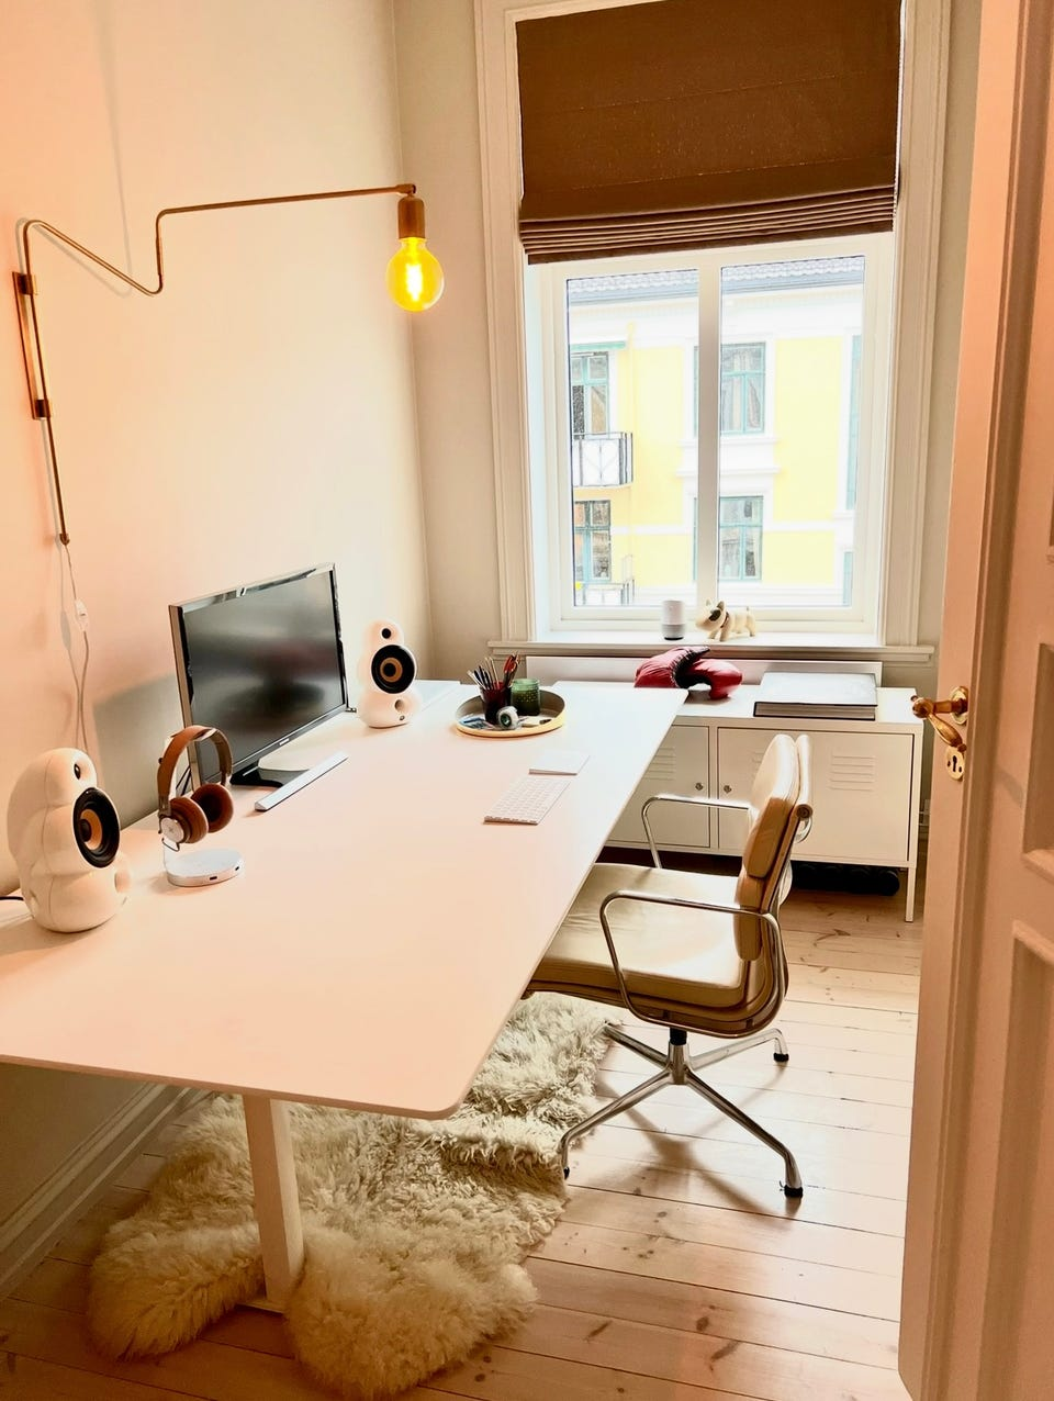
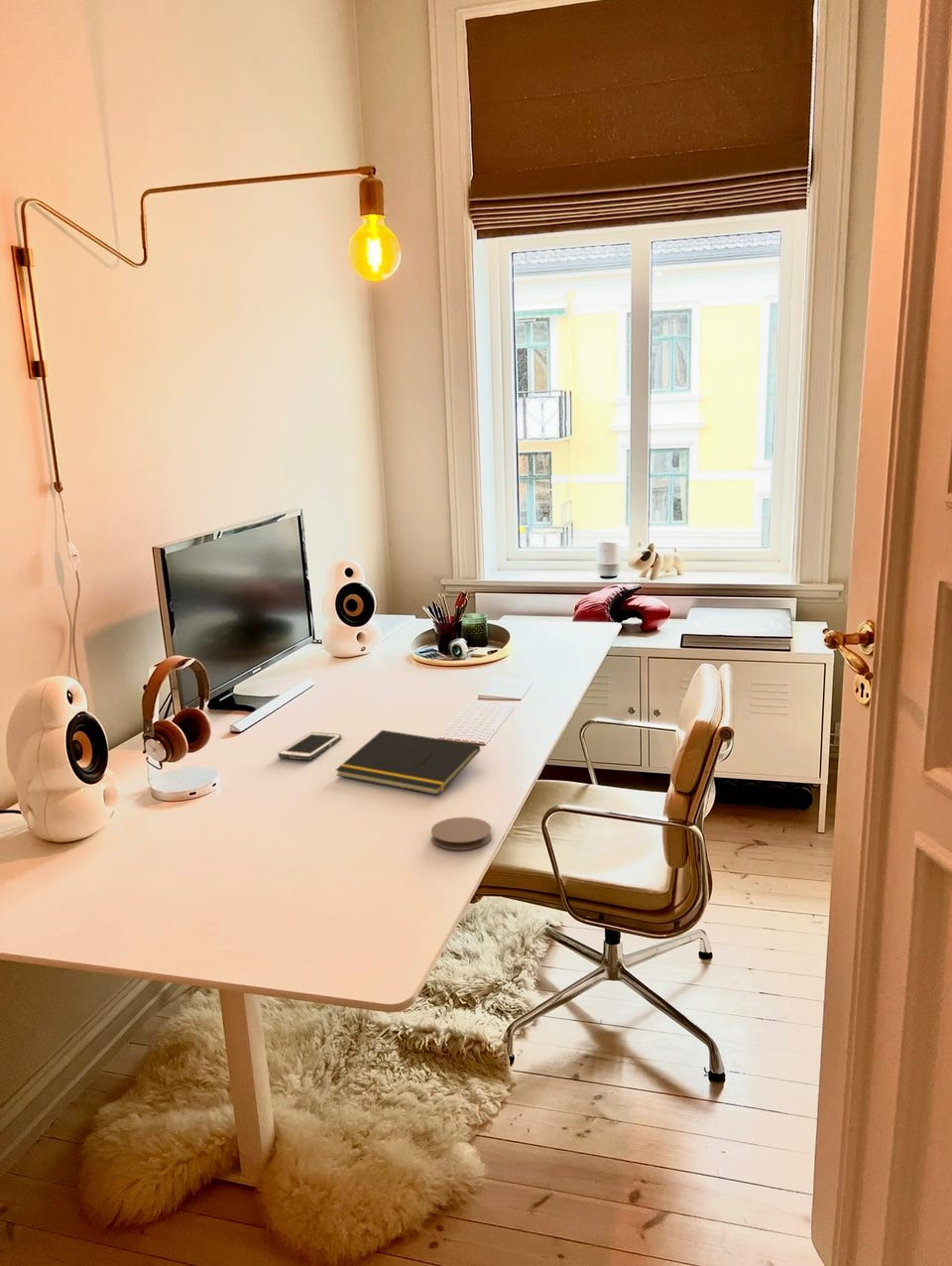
+ coaster (461, 832)
+ notepad (408, 760)
+ cell phone (310, 745)
